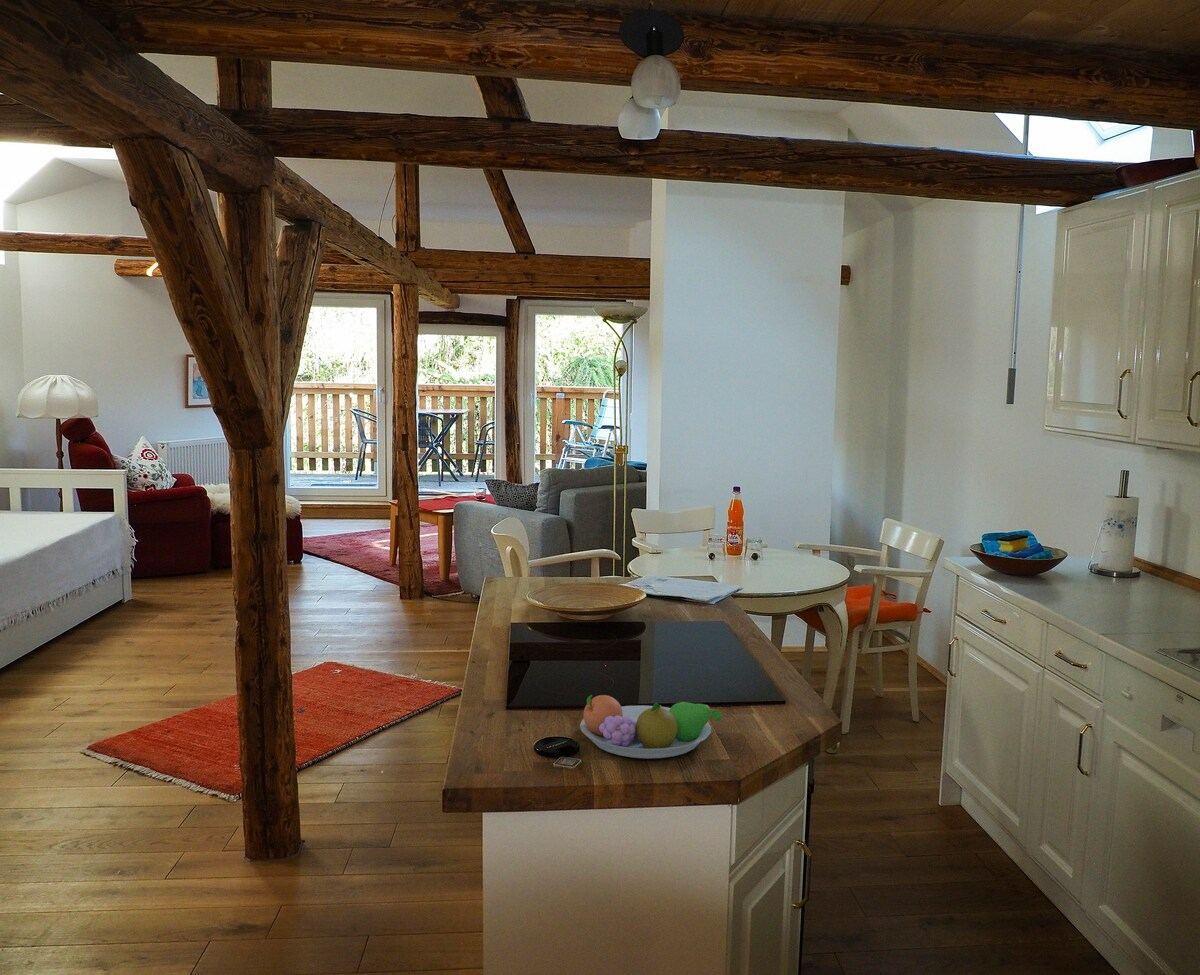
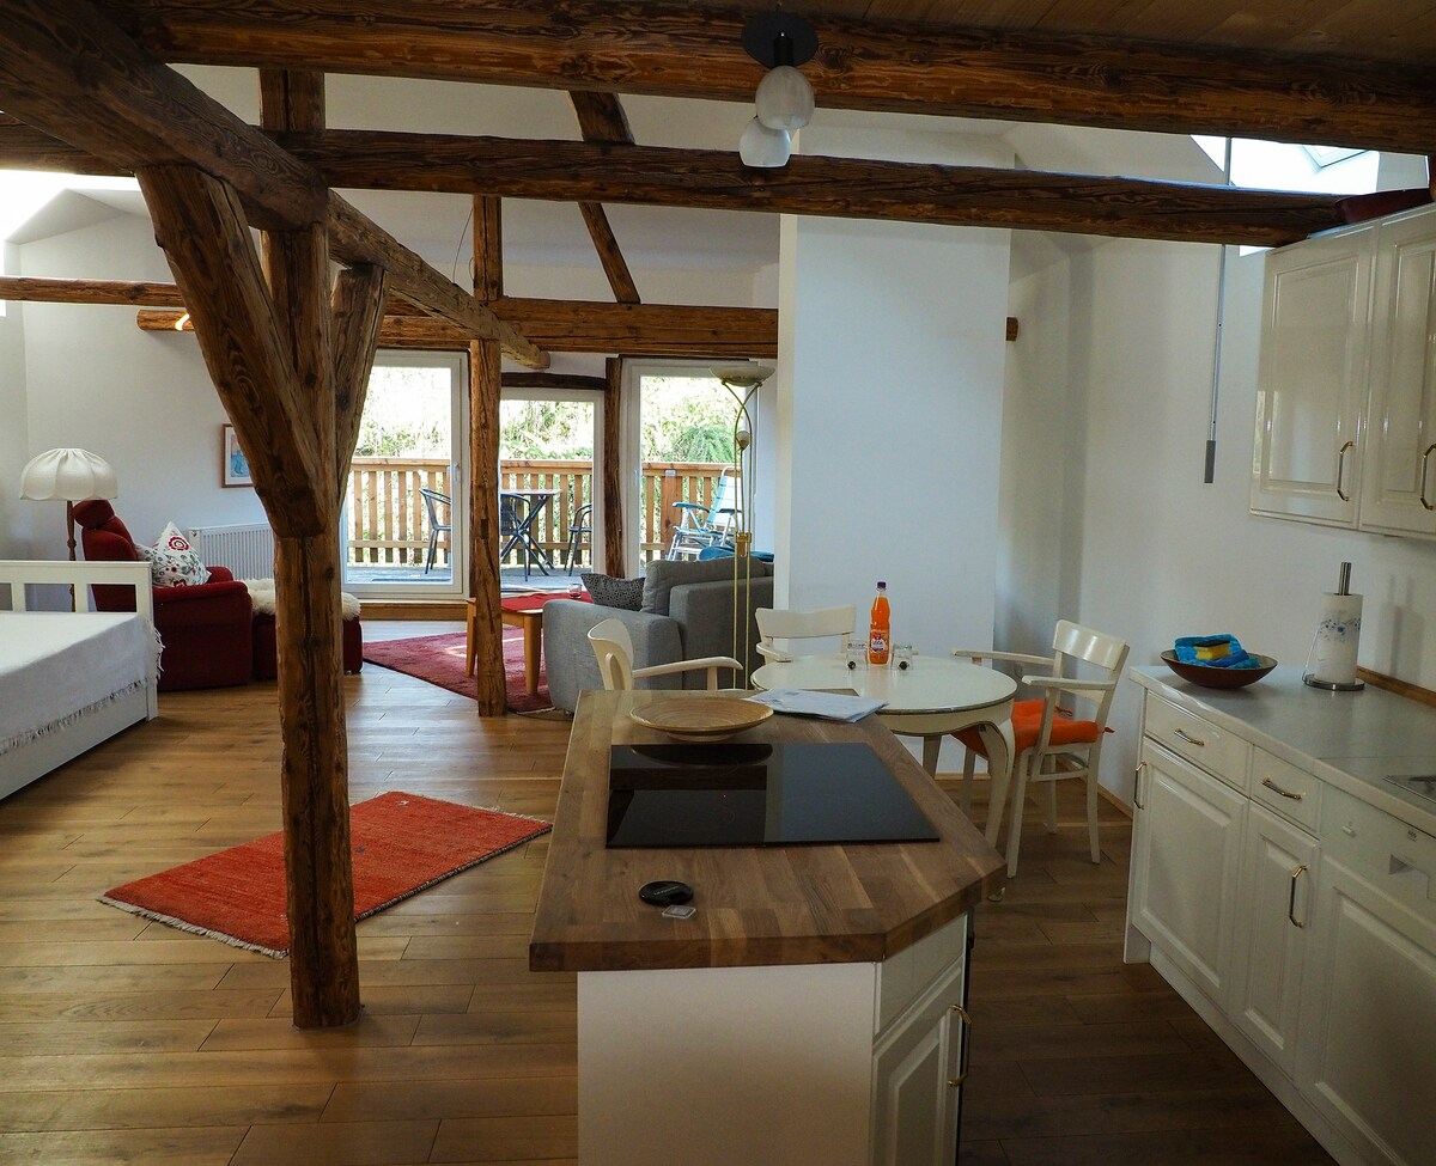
- fruit bowl (649, 715)
